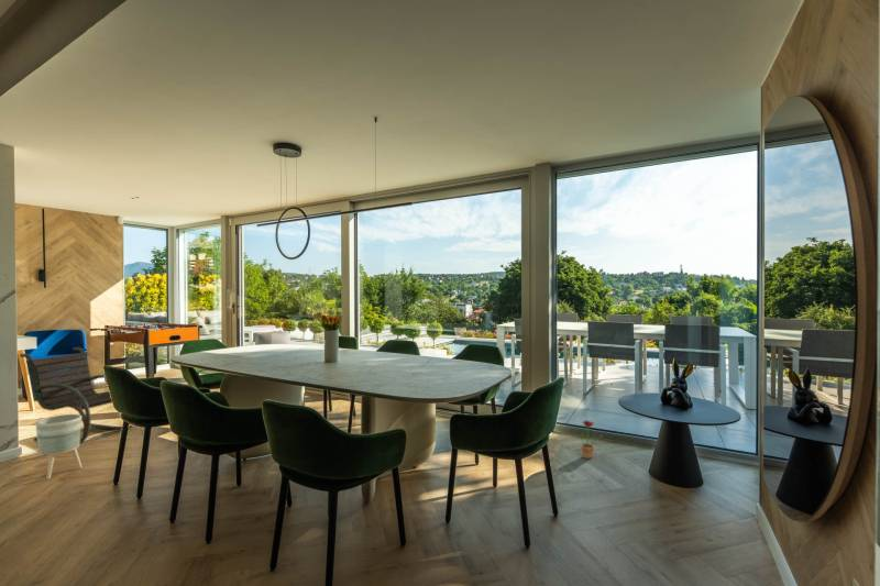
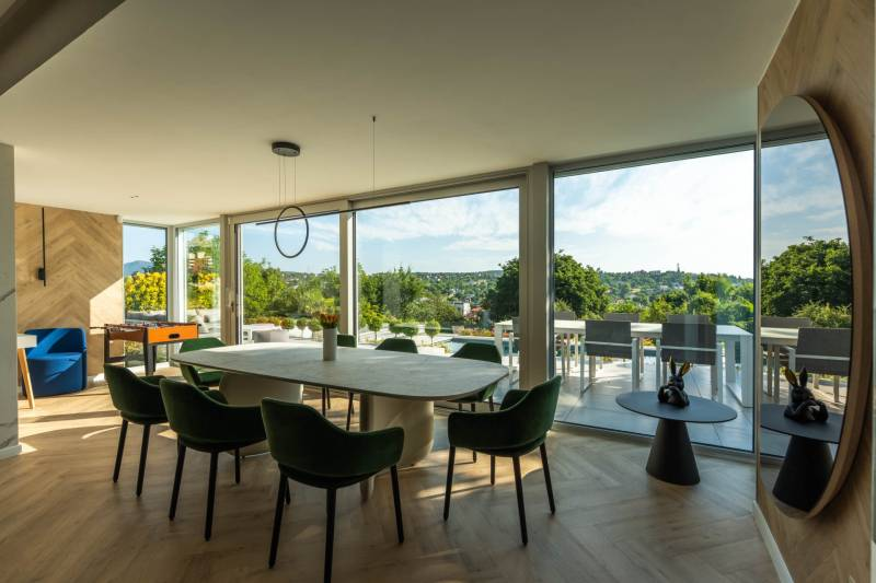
- lounge chair (81, 394)
- planter (59, 445)
- decorative plant (592, 438)
